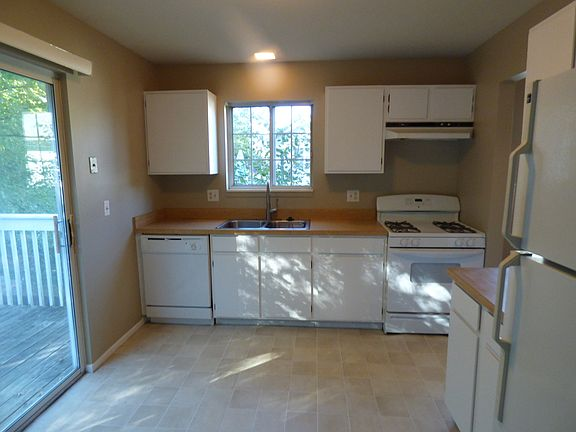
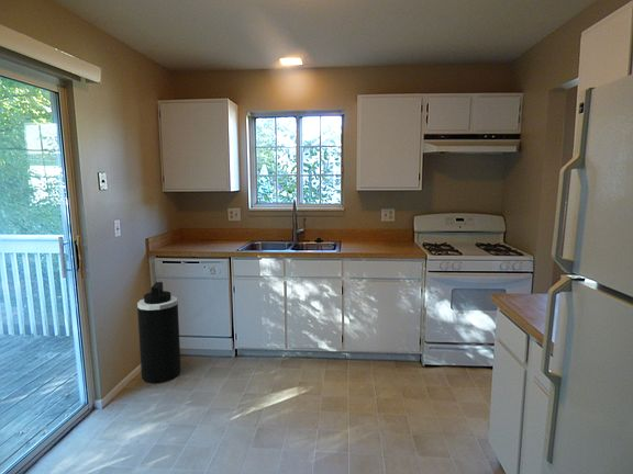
+ trash can (159, 329)
